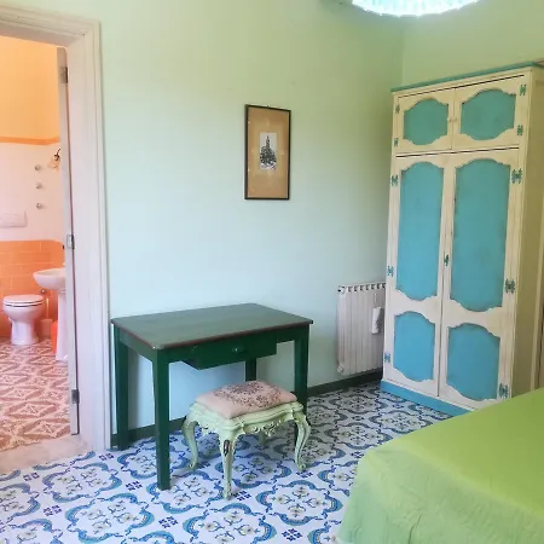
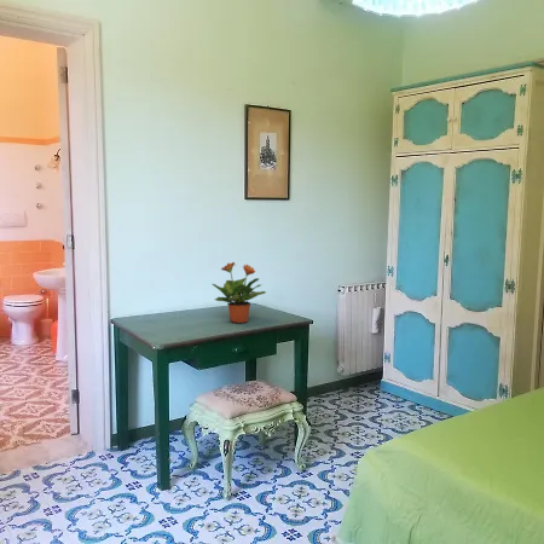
+ potted plant (238, 291)
